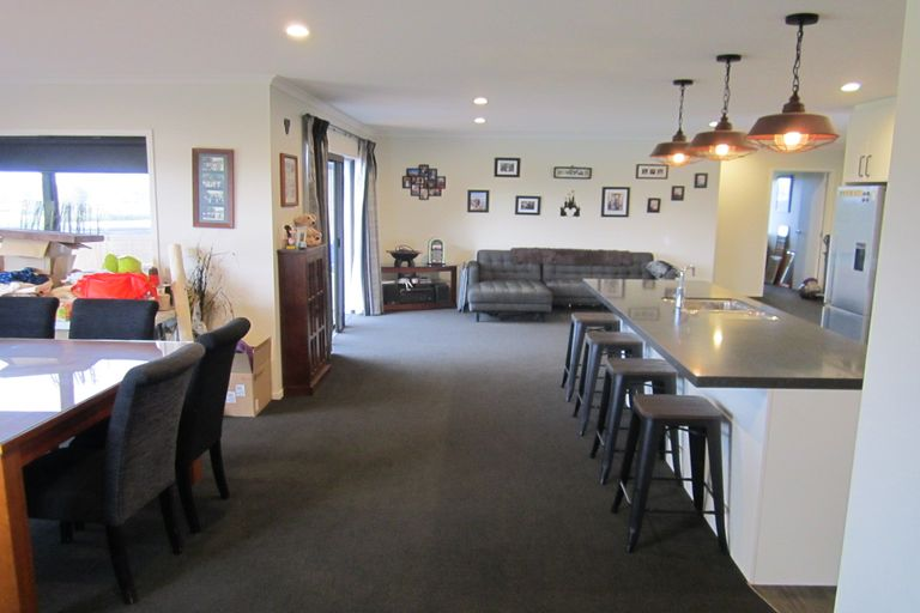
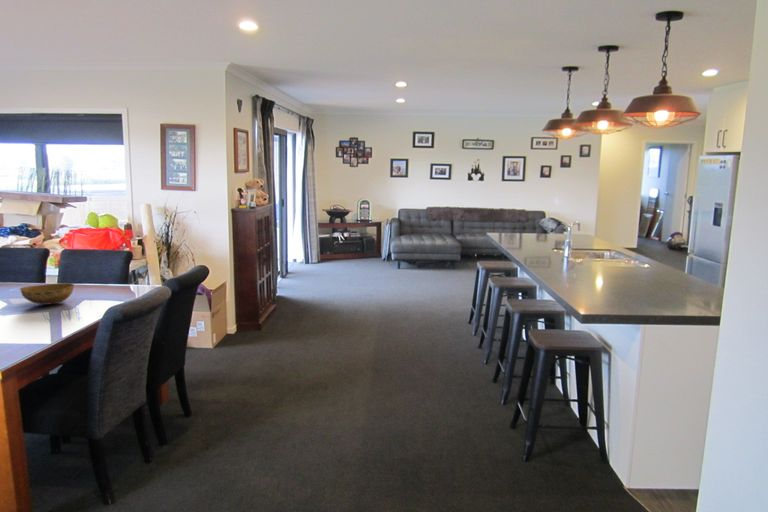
+ bowl (47, 294)
